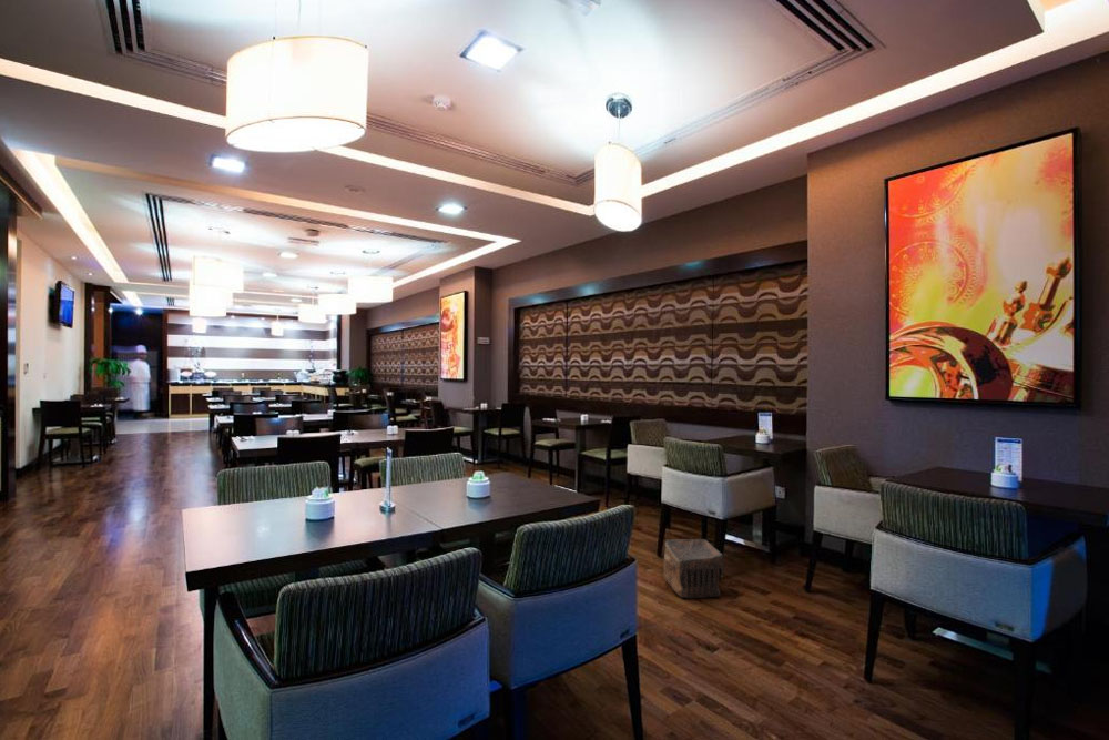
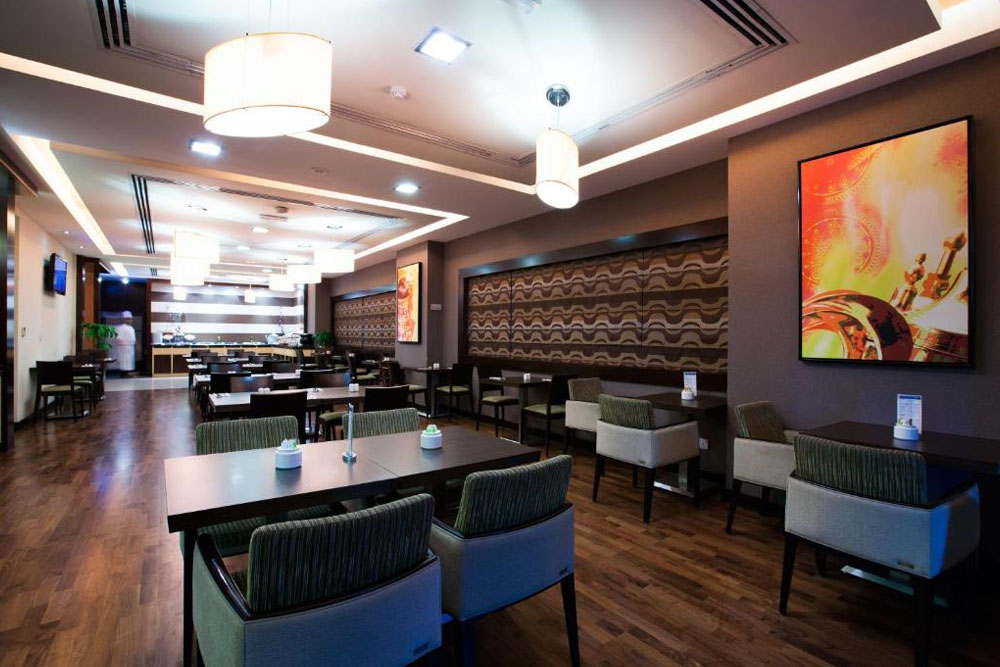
- pouch (691, 567)
